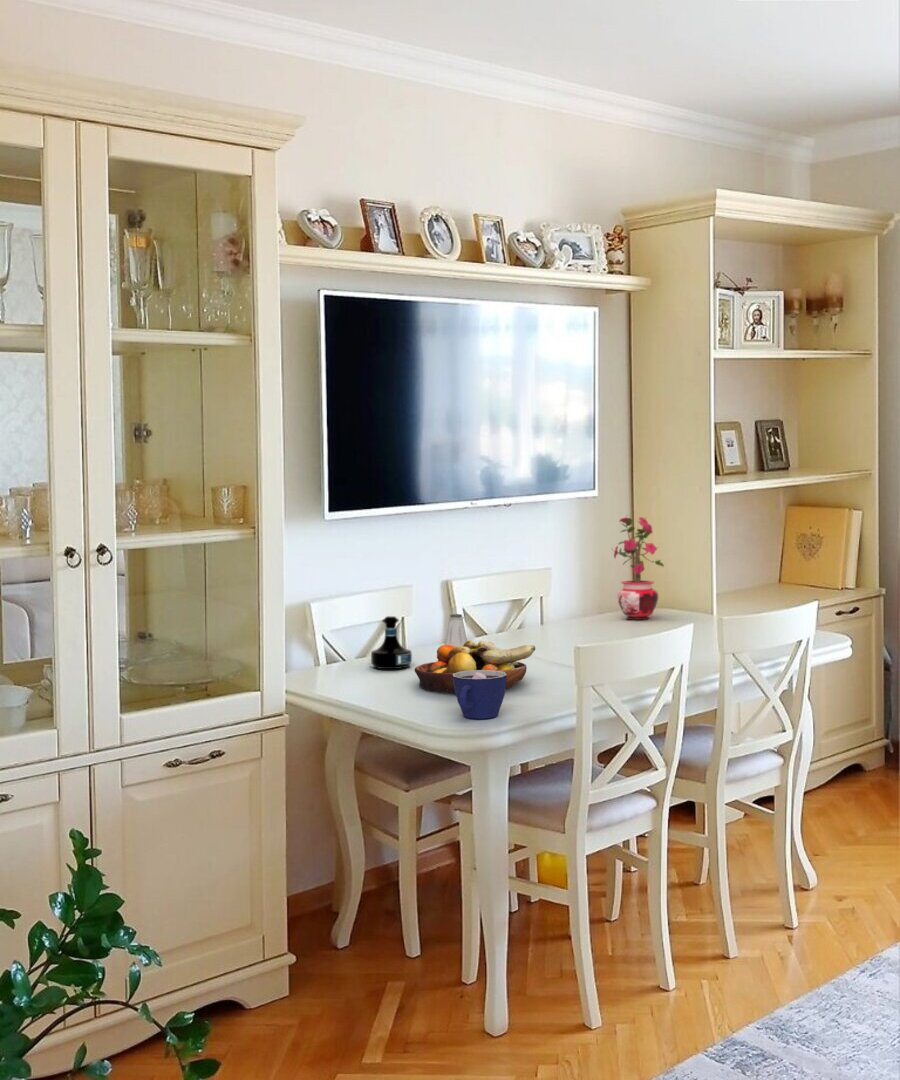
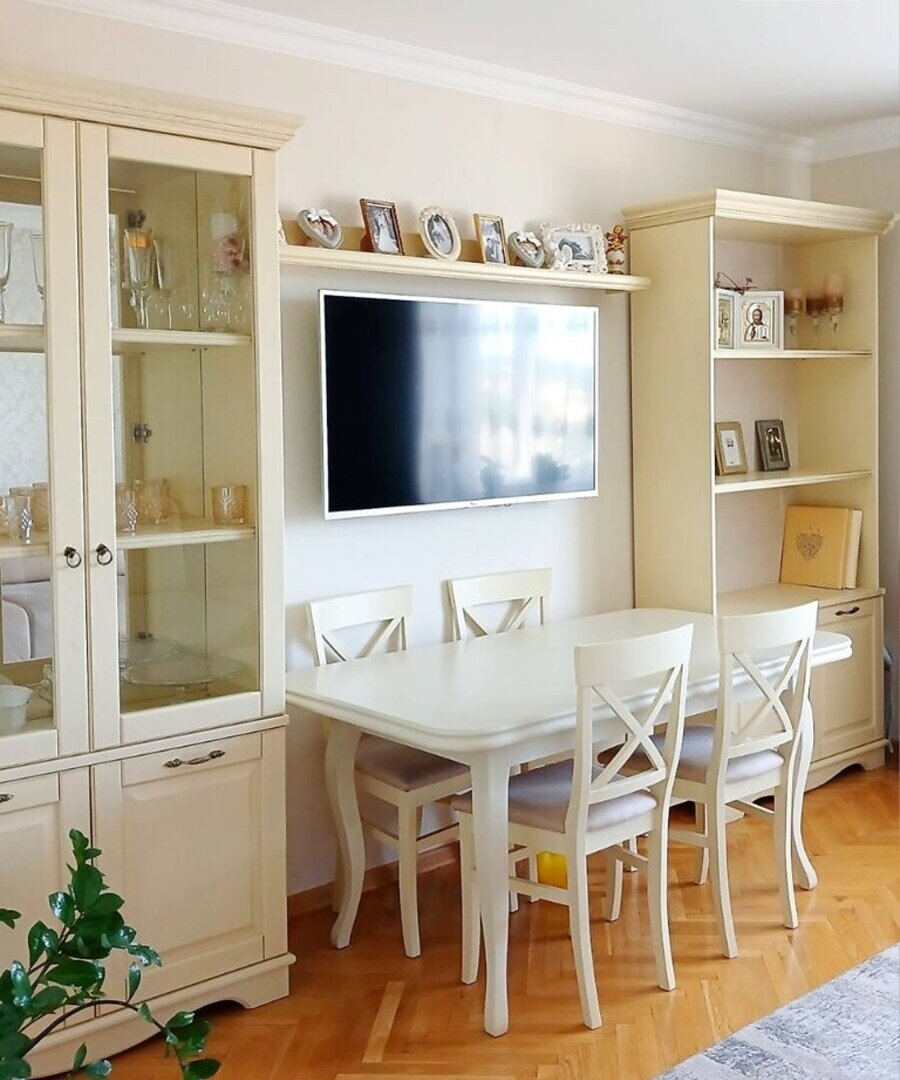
- tequila bottle (391, 641)
- fruit bowl (472, 661)
- potted plant (640, 566)
- cup (476, 696)
- saltshaker (456, 631)
